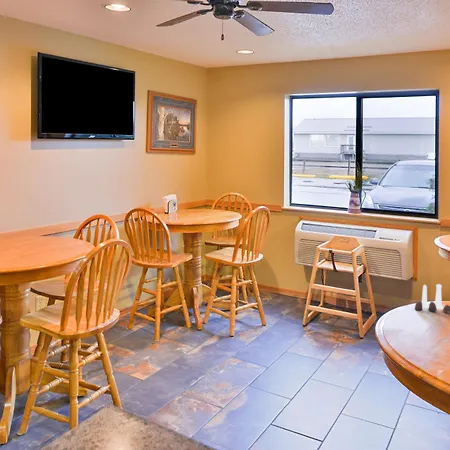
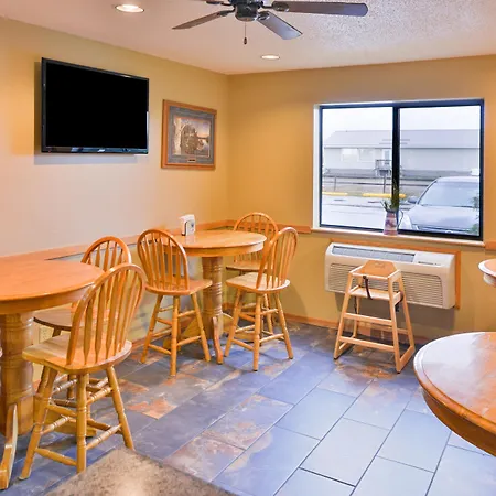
- salt and pepper shaker set (436, 296)
